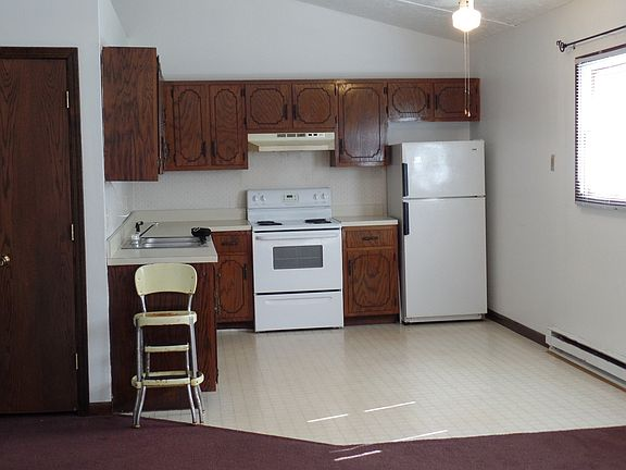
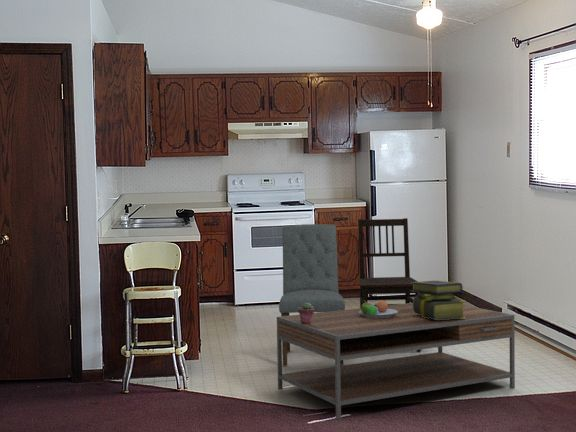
+ dining chair (311, 291)
+ potted succulent (306, 312)
+ fruit bowl (376, 307)
+ stack of books (436, 298)
+ coffee table (396, 352)
+ dining chair (387, 283)
